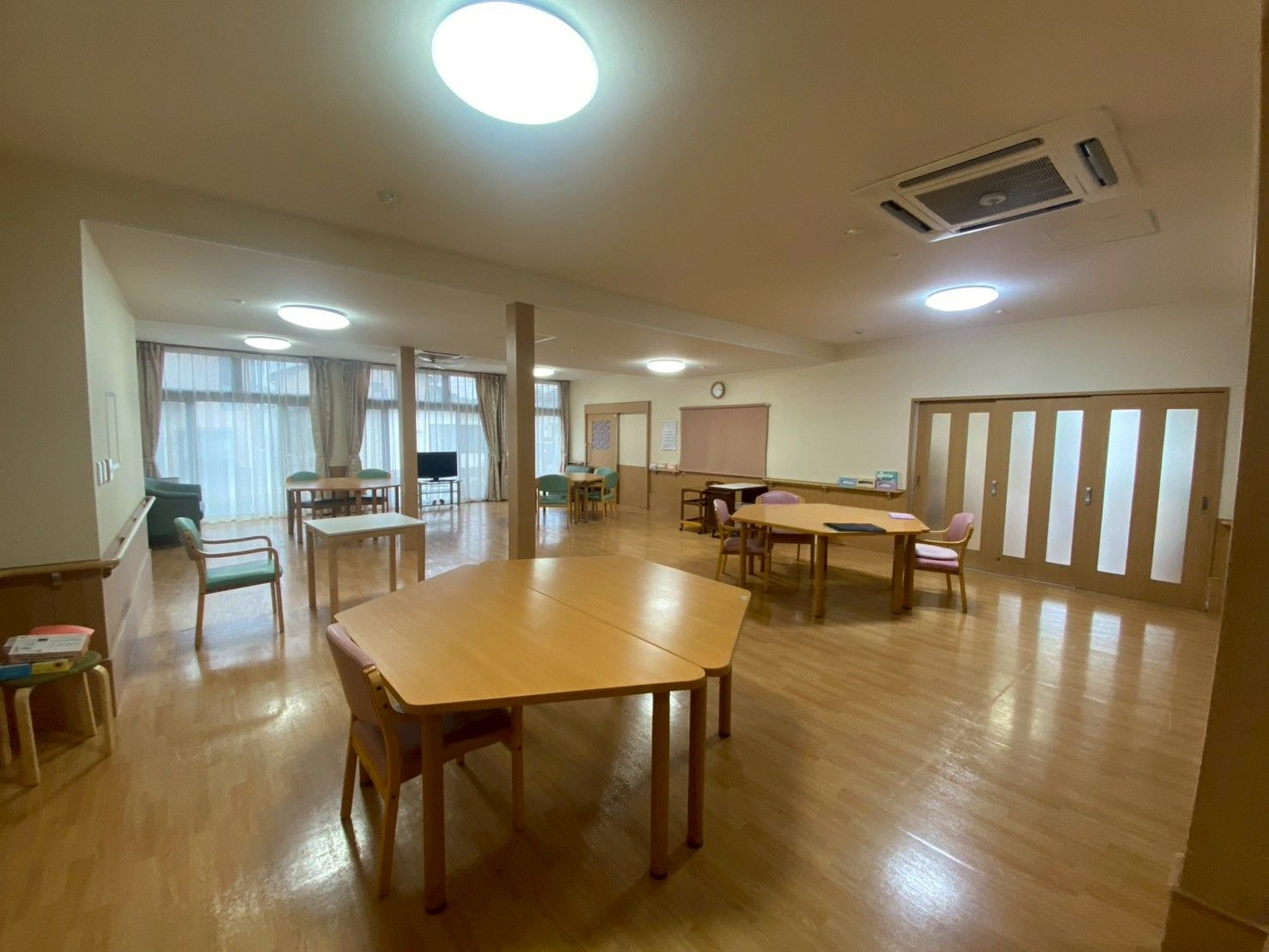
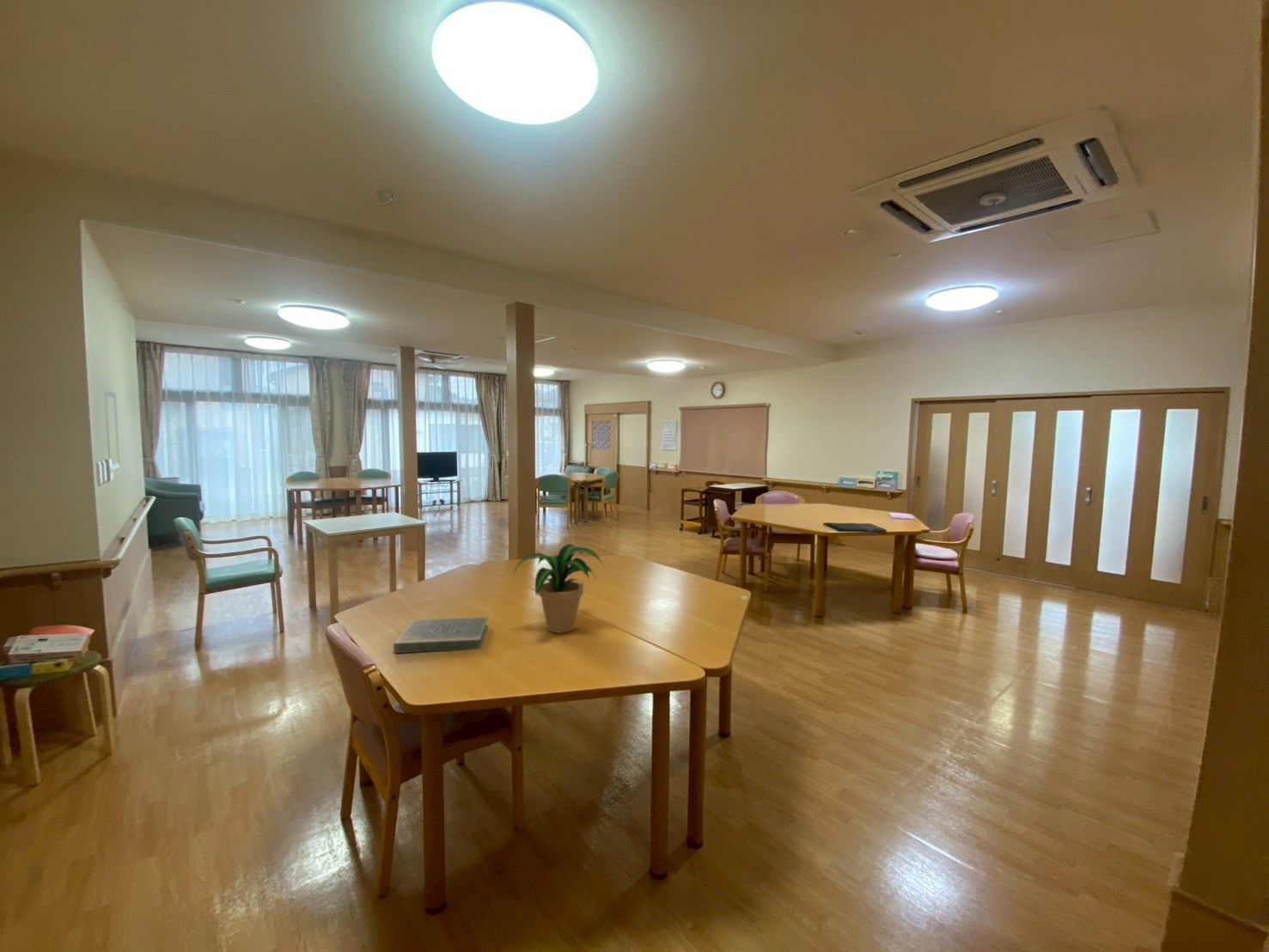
+ book (444, 633)
+ potted plant (561, 588)
